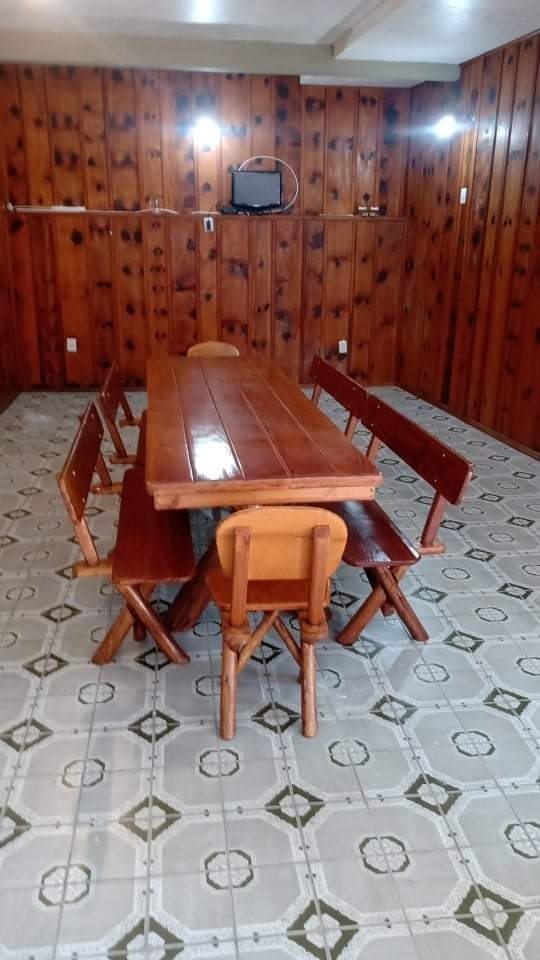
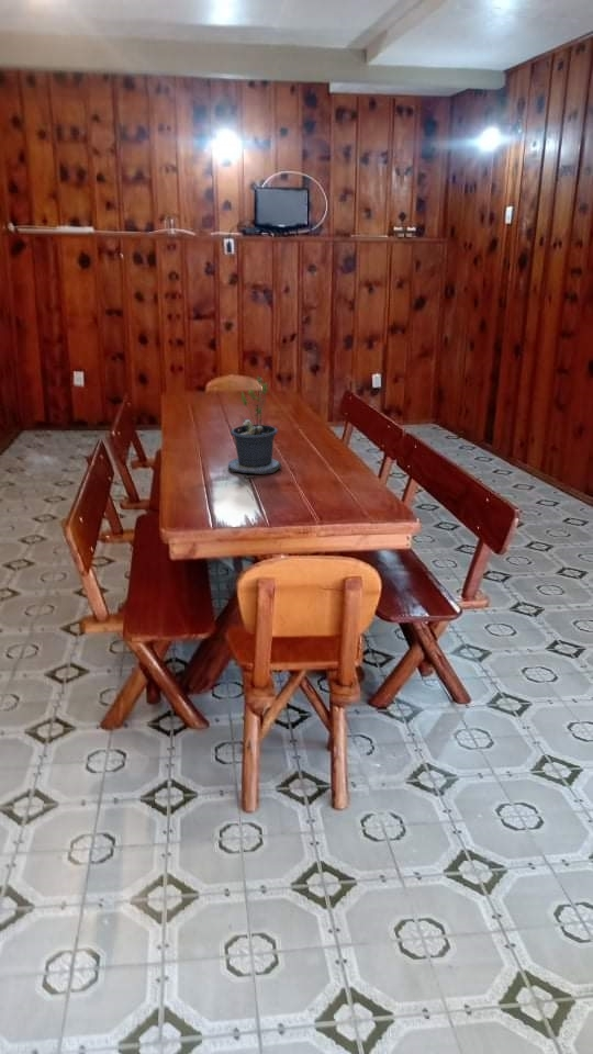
+ potted plant (254, 423)
